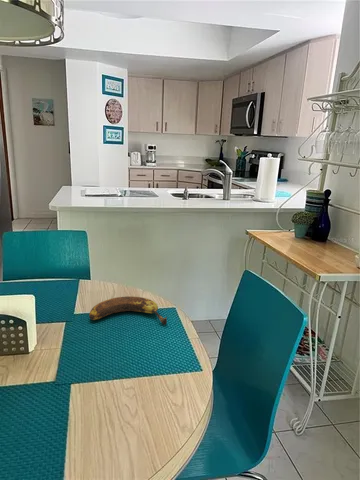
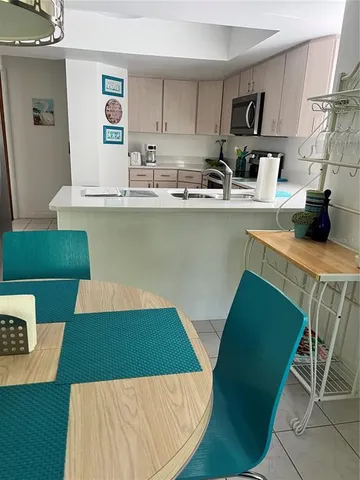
- banana (127, 310)
